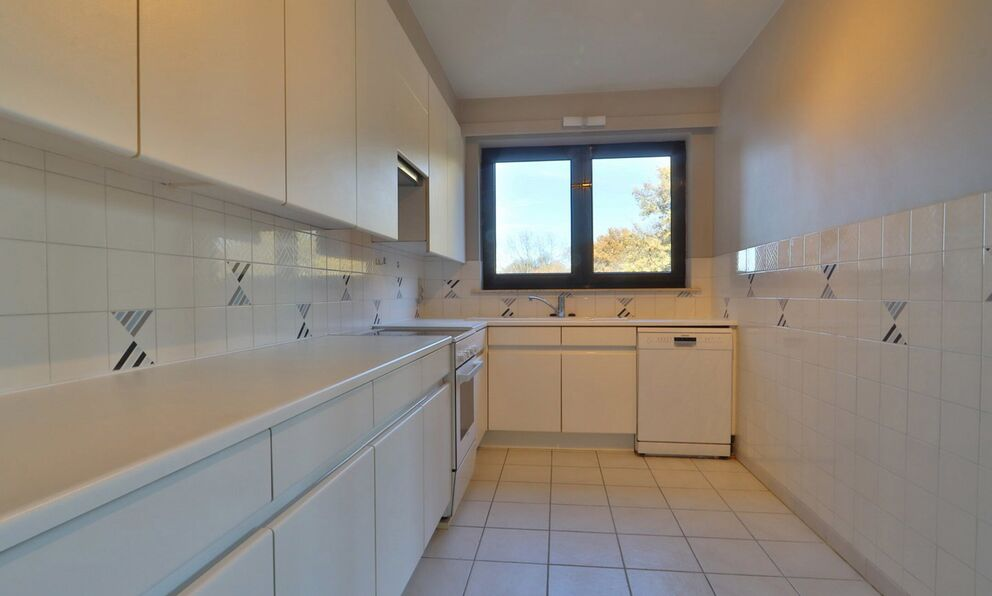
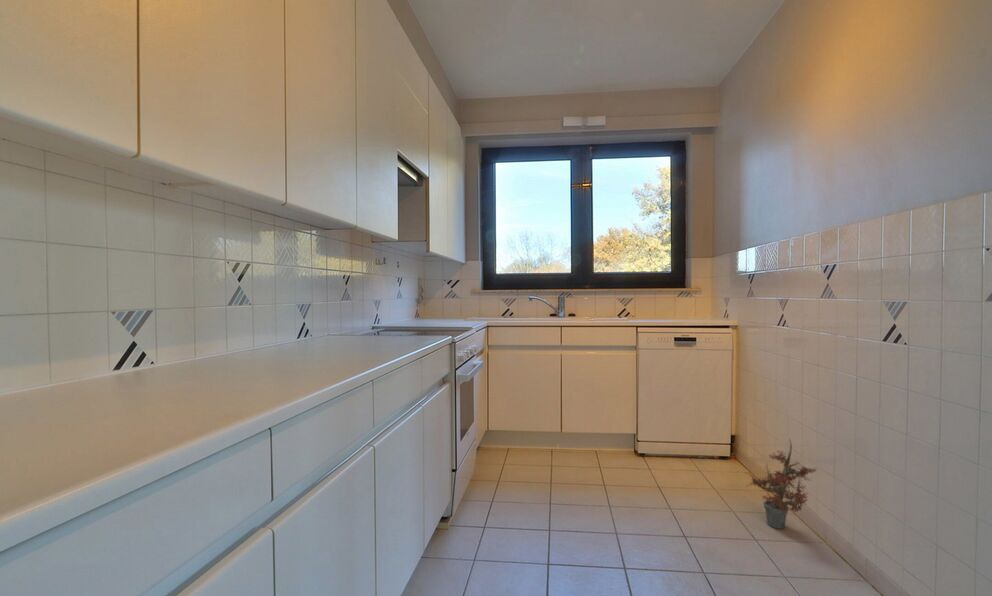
+ potted plant (780, 482)
